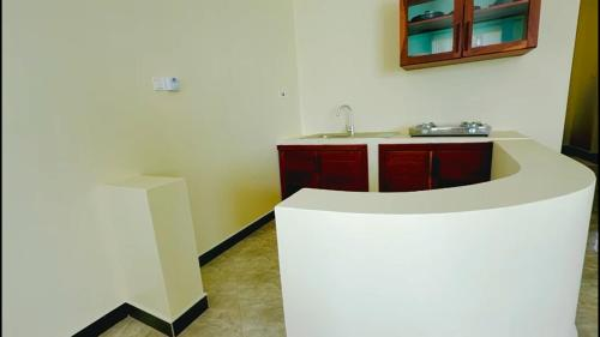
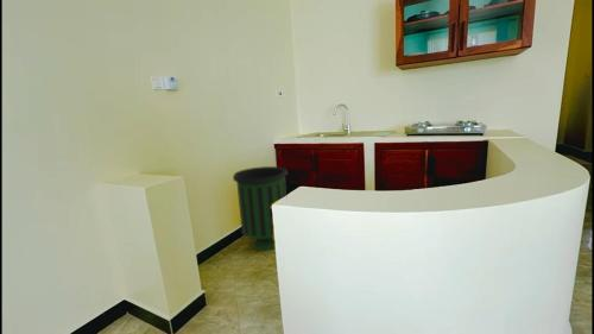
+ trash can (264, 208)
